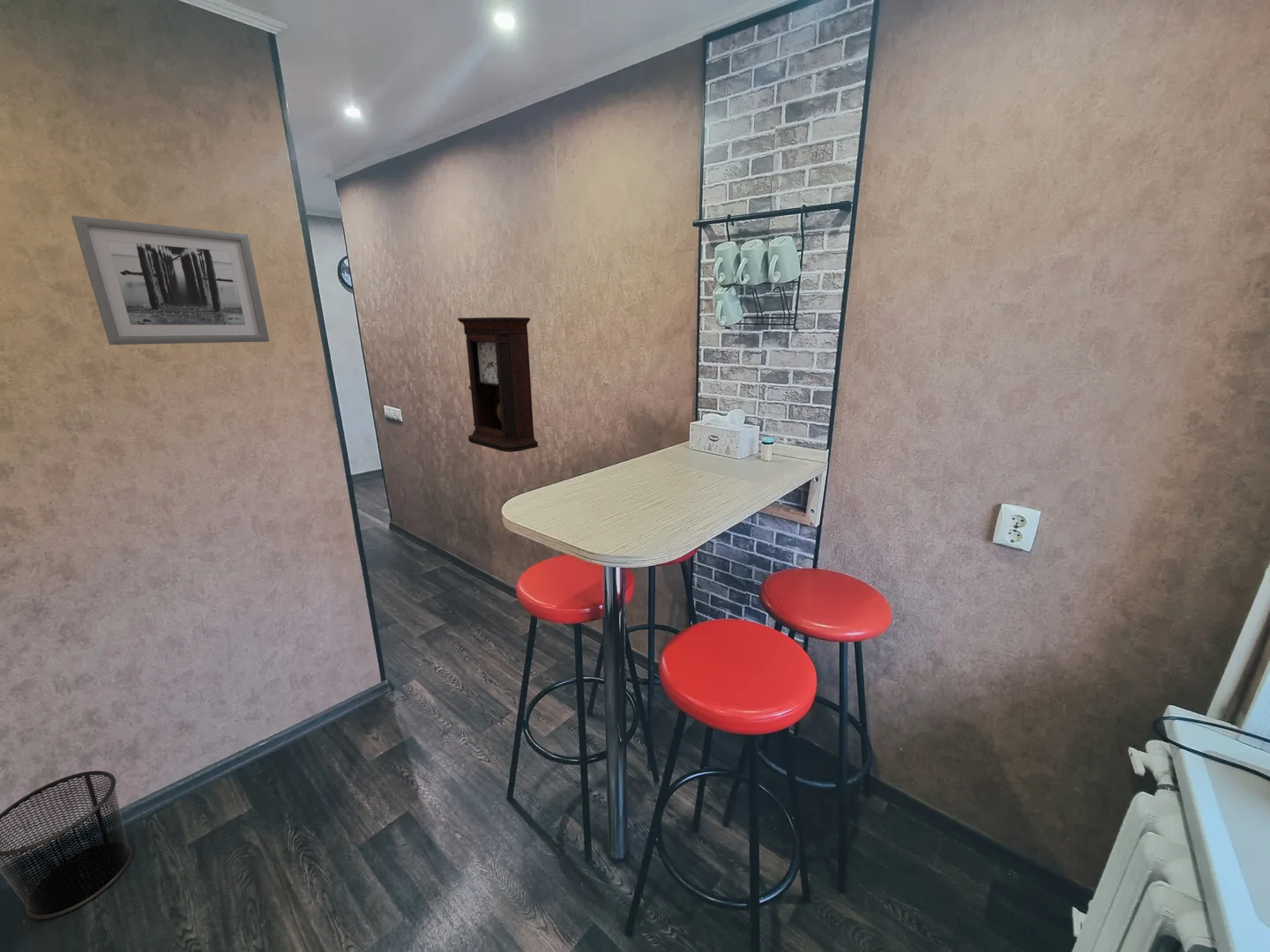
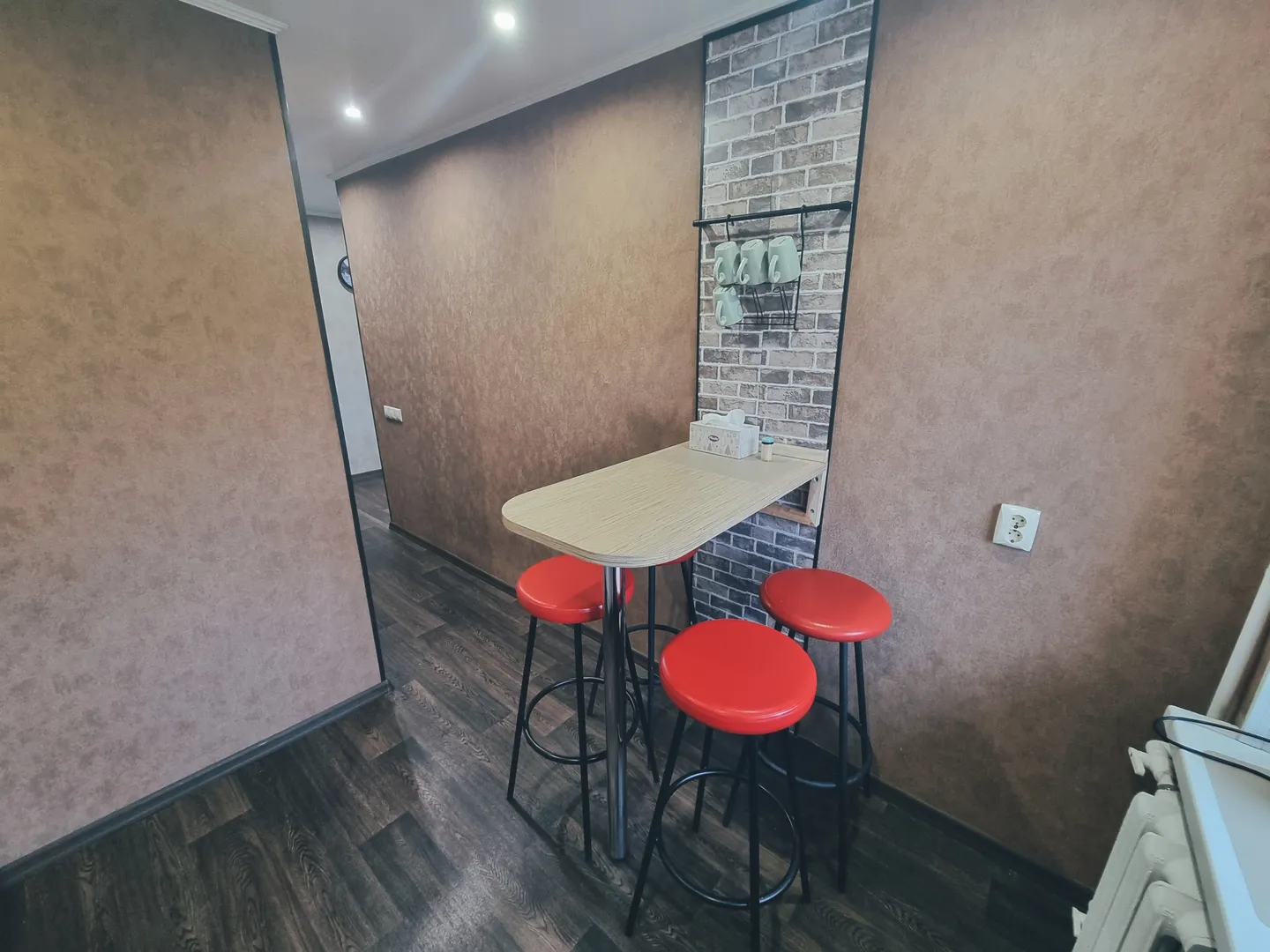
- waste bin (67, 844)
- pendulum clock (495, 383)
- wall art (182, 286)
